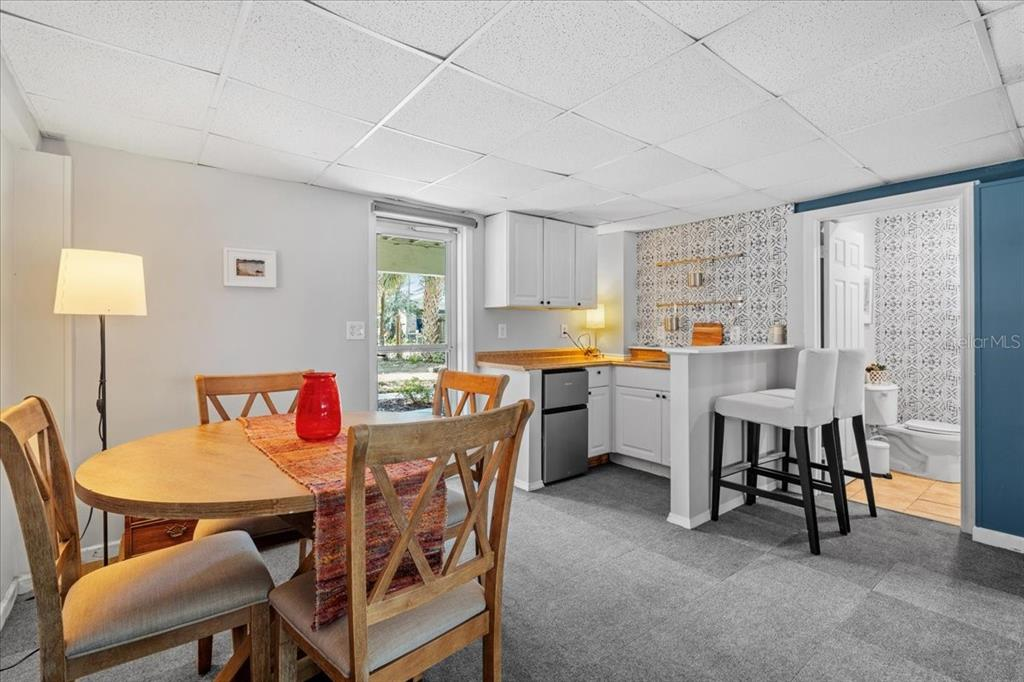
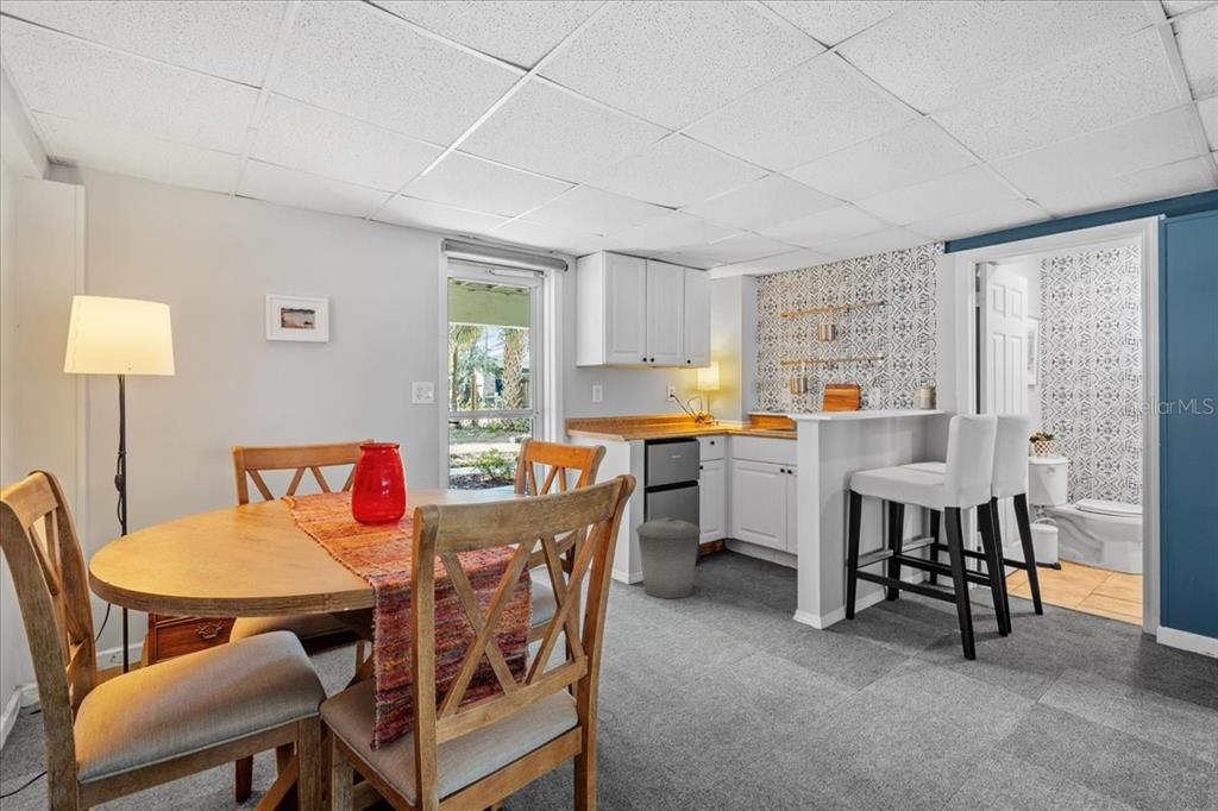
+ trash can (667, 554)
